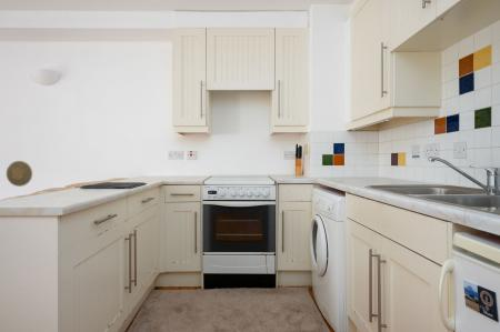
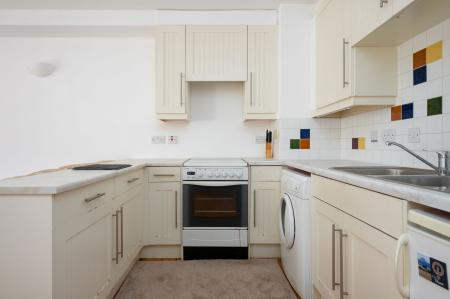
- decorative plate (18, 173)
